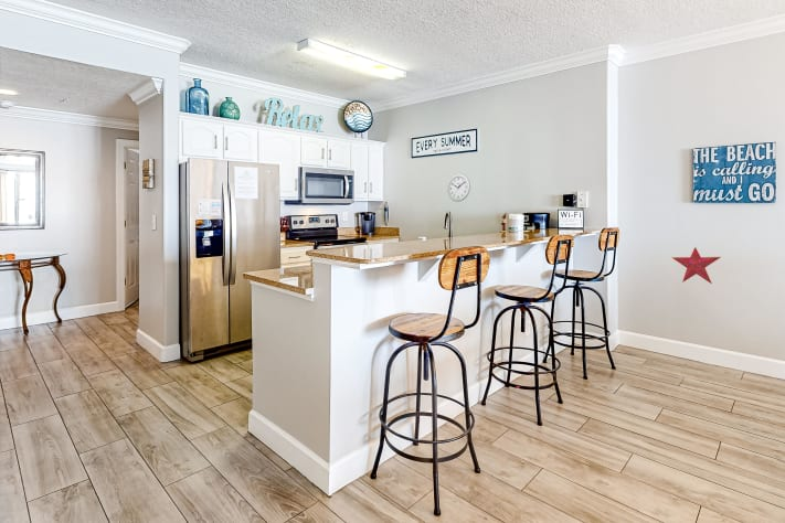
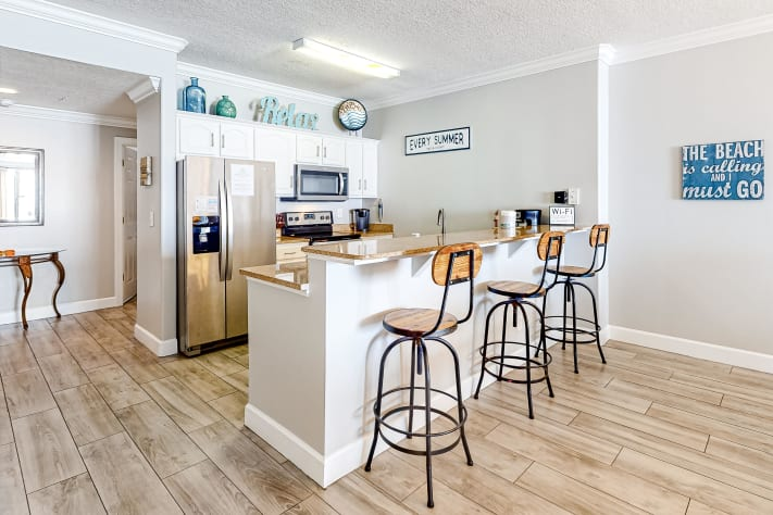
- wall clock (458, 188)
- decorative star (696, 265)
